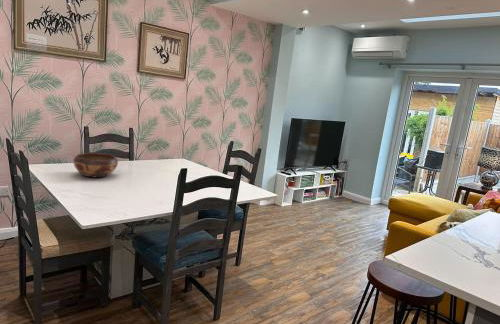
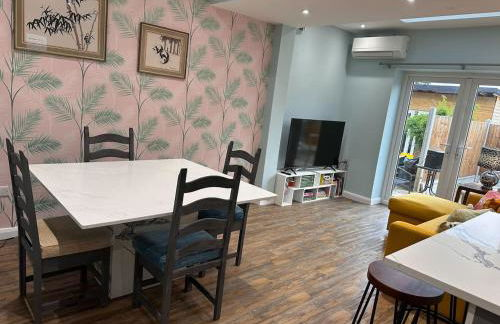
- decorative bowl (95, 165)
